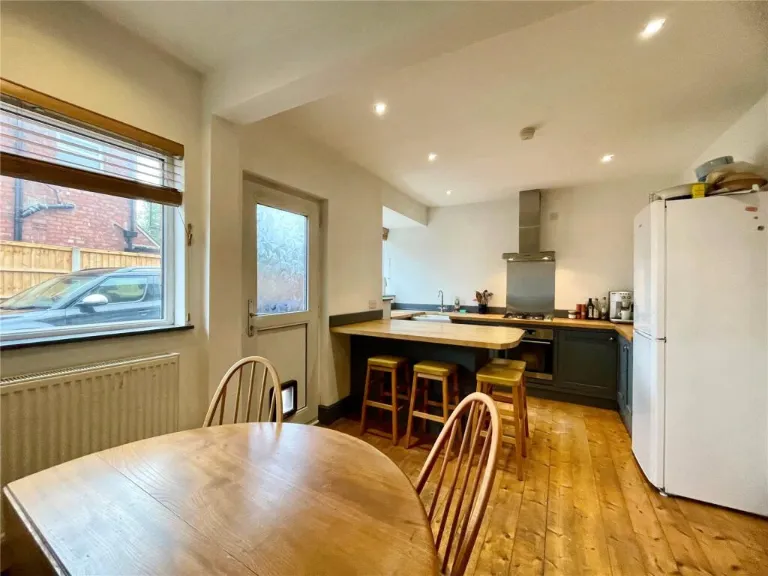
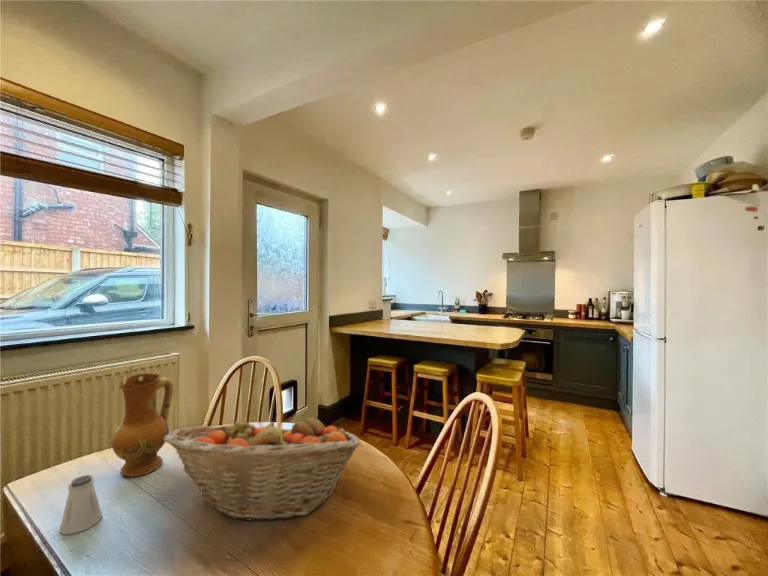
+ saltshaker (81, 500)
+ fruit basket (267, 451)
+ ceramic jug (143, 420)
